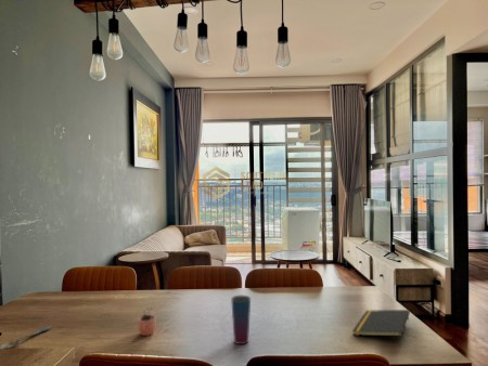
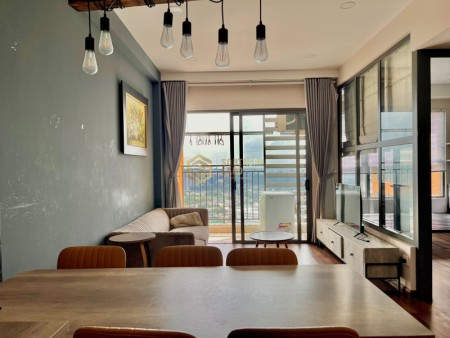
- cocoa (145, 318)
- cup (241, 319)
- spoon (27, 336)
- notepad (382, 322)
